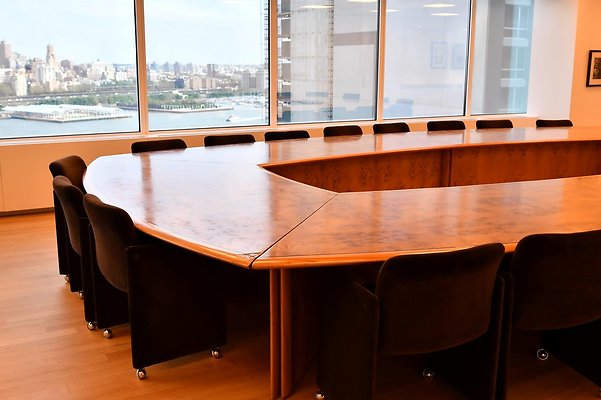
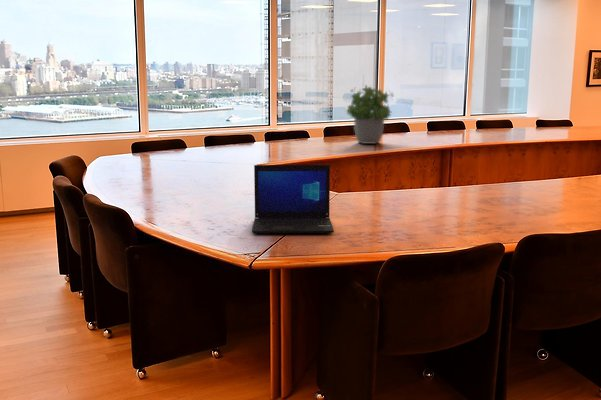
+ potted plant (368, 114)
+ laptop (292, 197)
